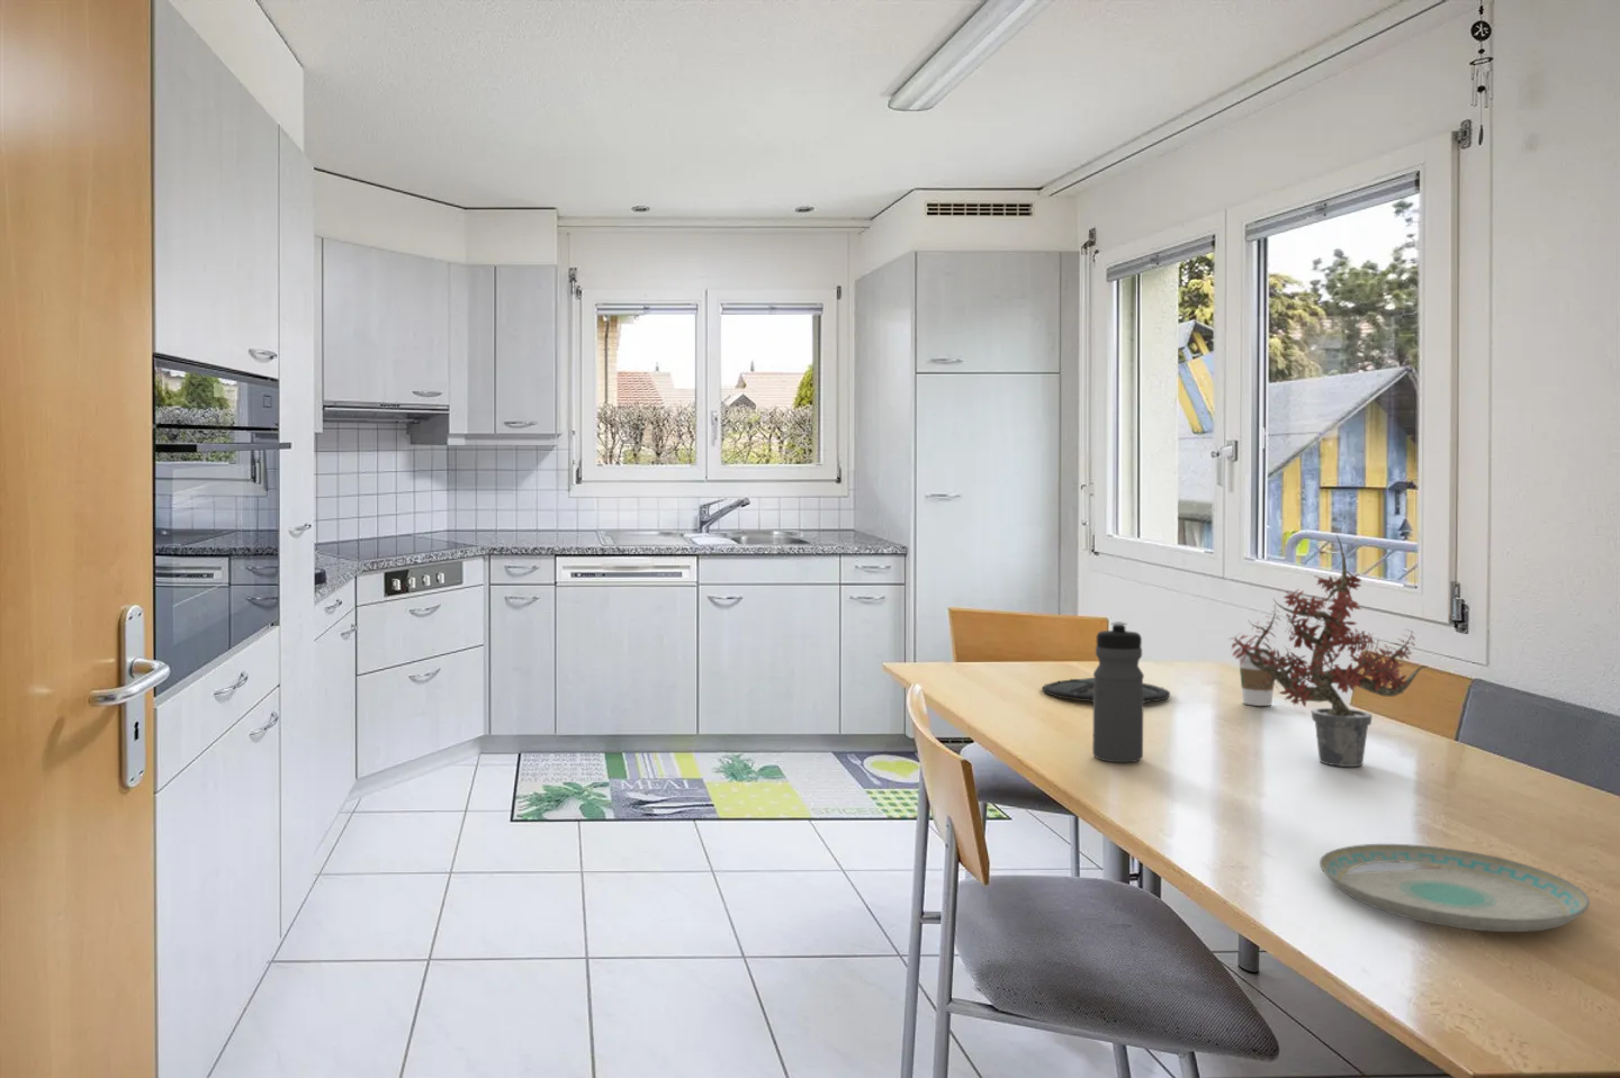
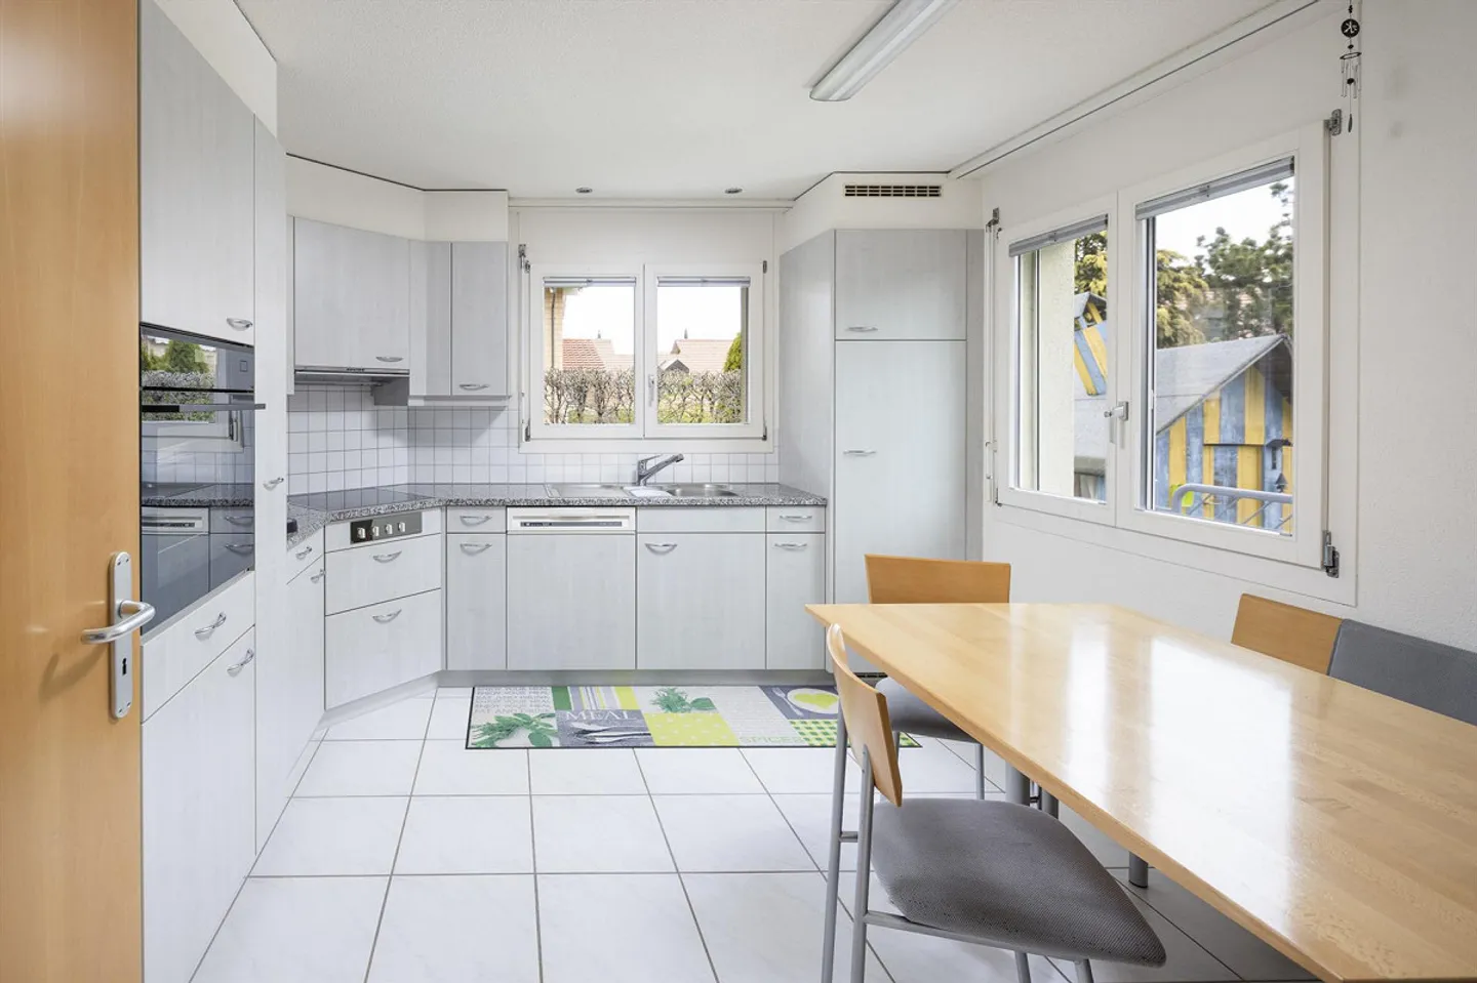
- plate (1447, 886)
- coffee cup (1257, 676)
- water bottle (1118, 689)
- potted plant (1337, 648)
- plate (1094, 683)
